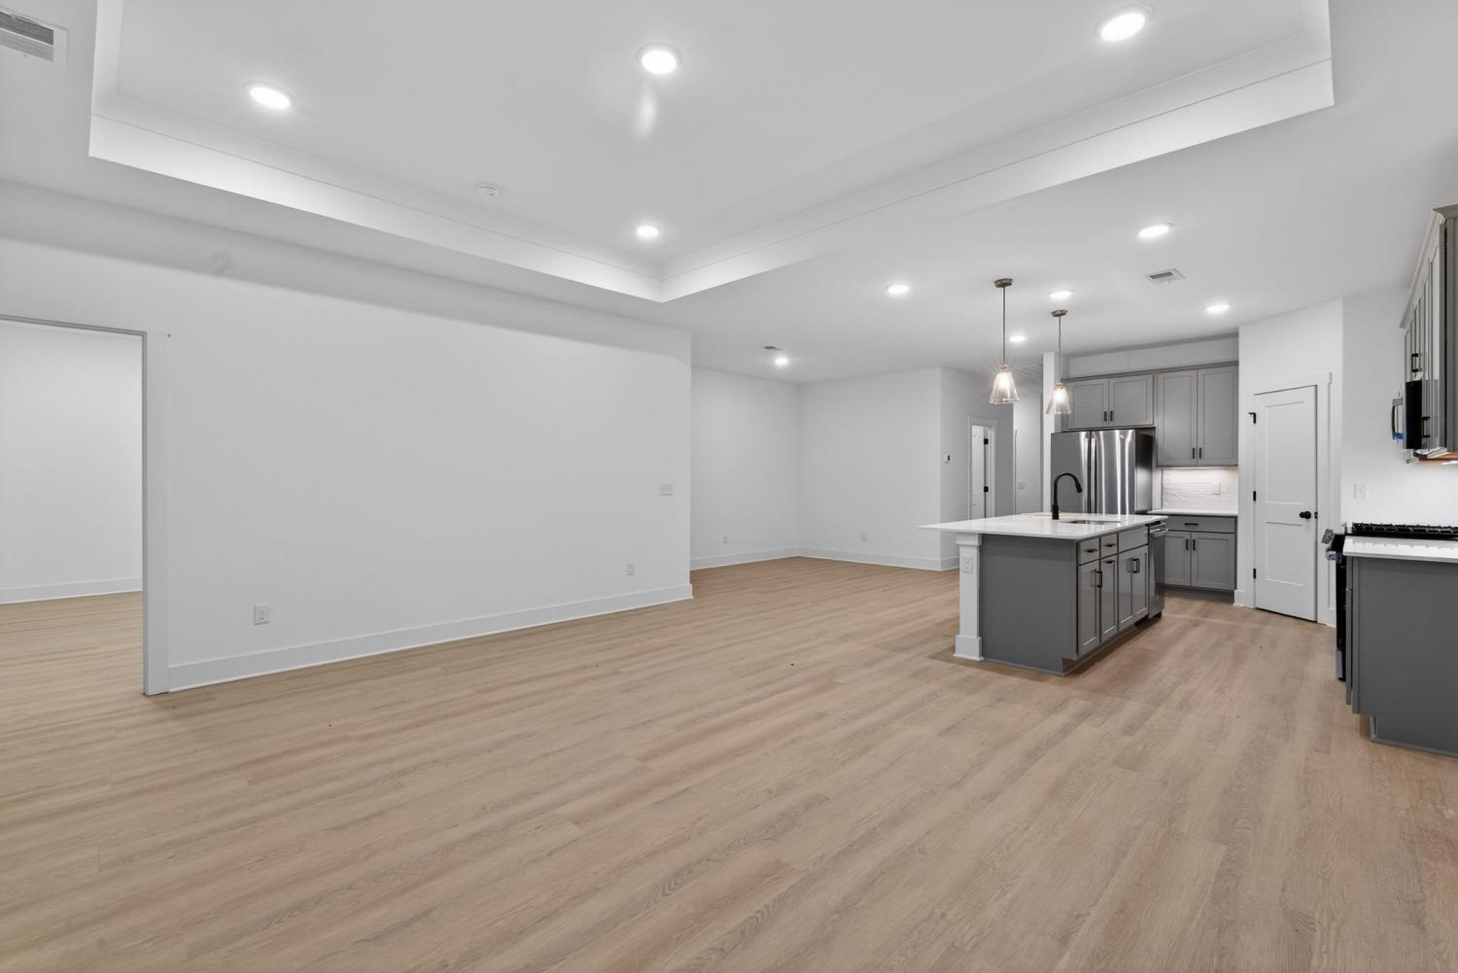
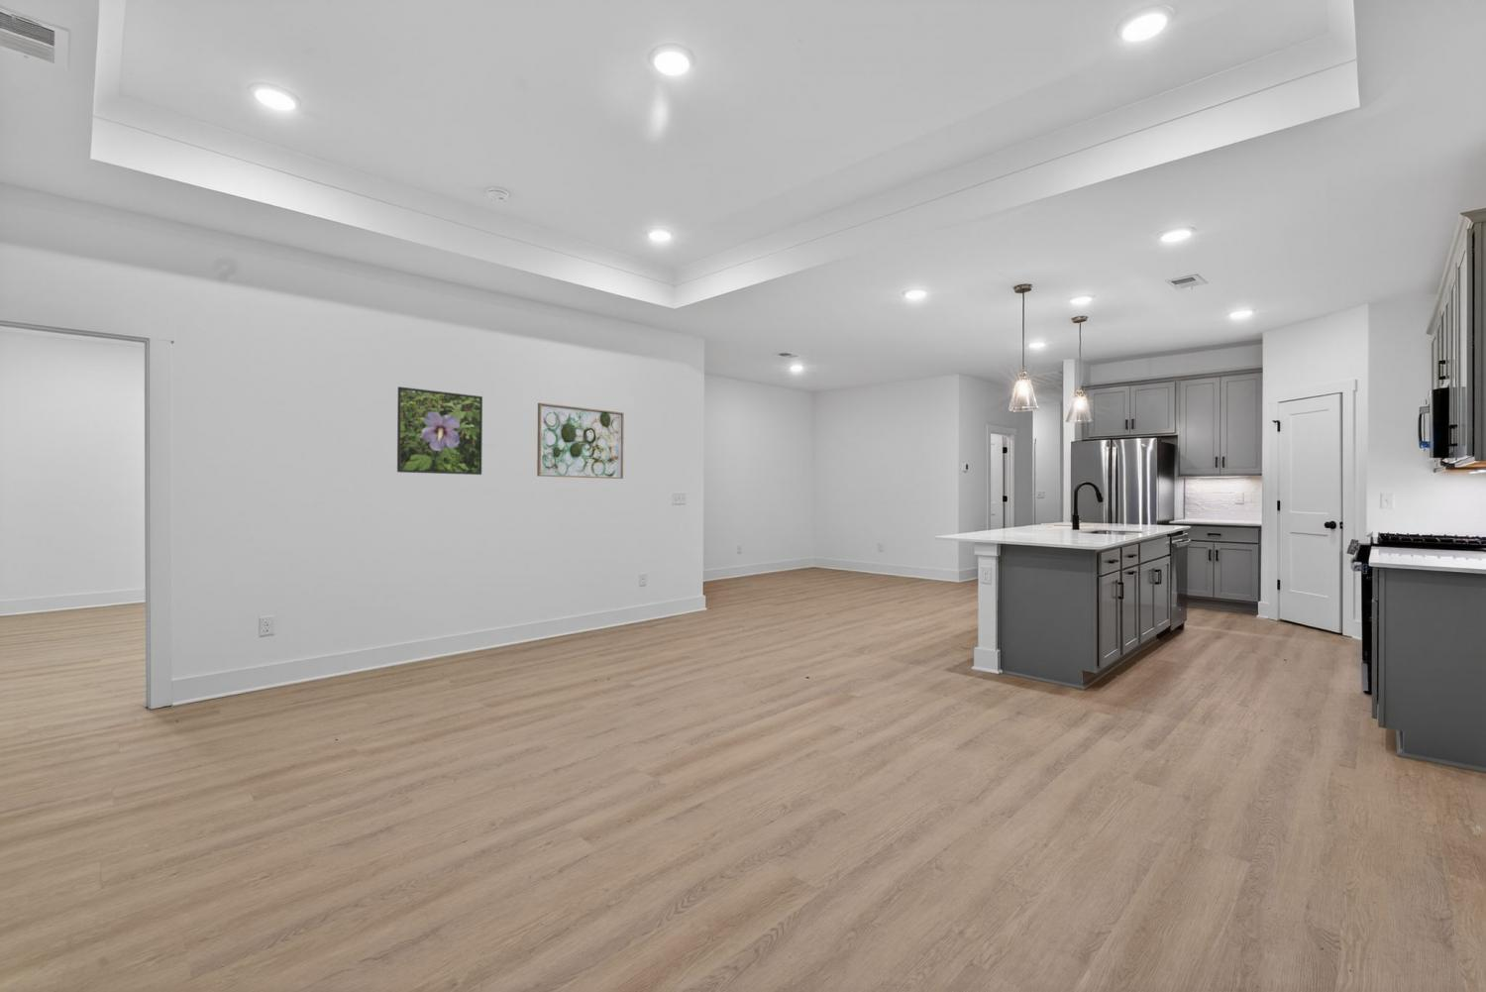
+ wall art (582, 442)
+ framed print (440, 432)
